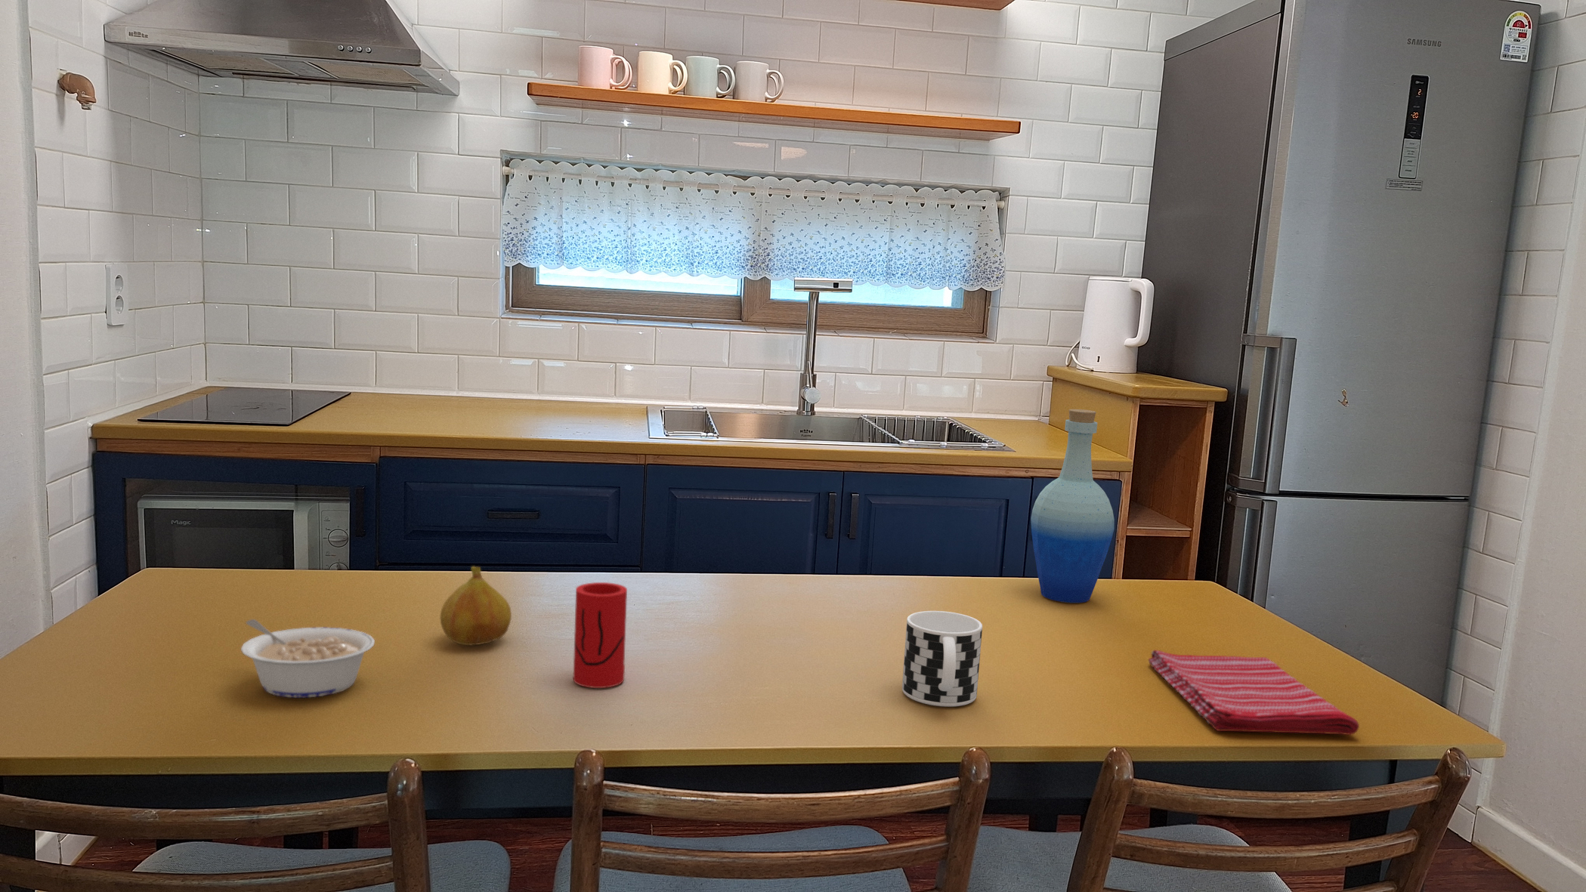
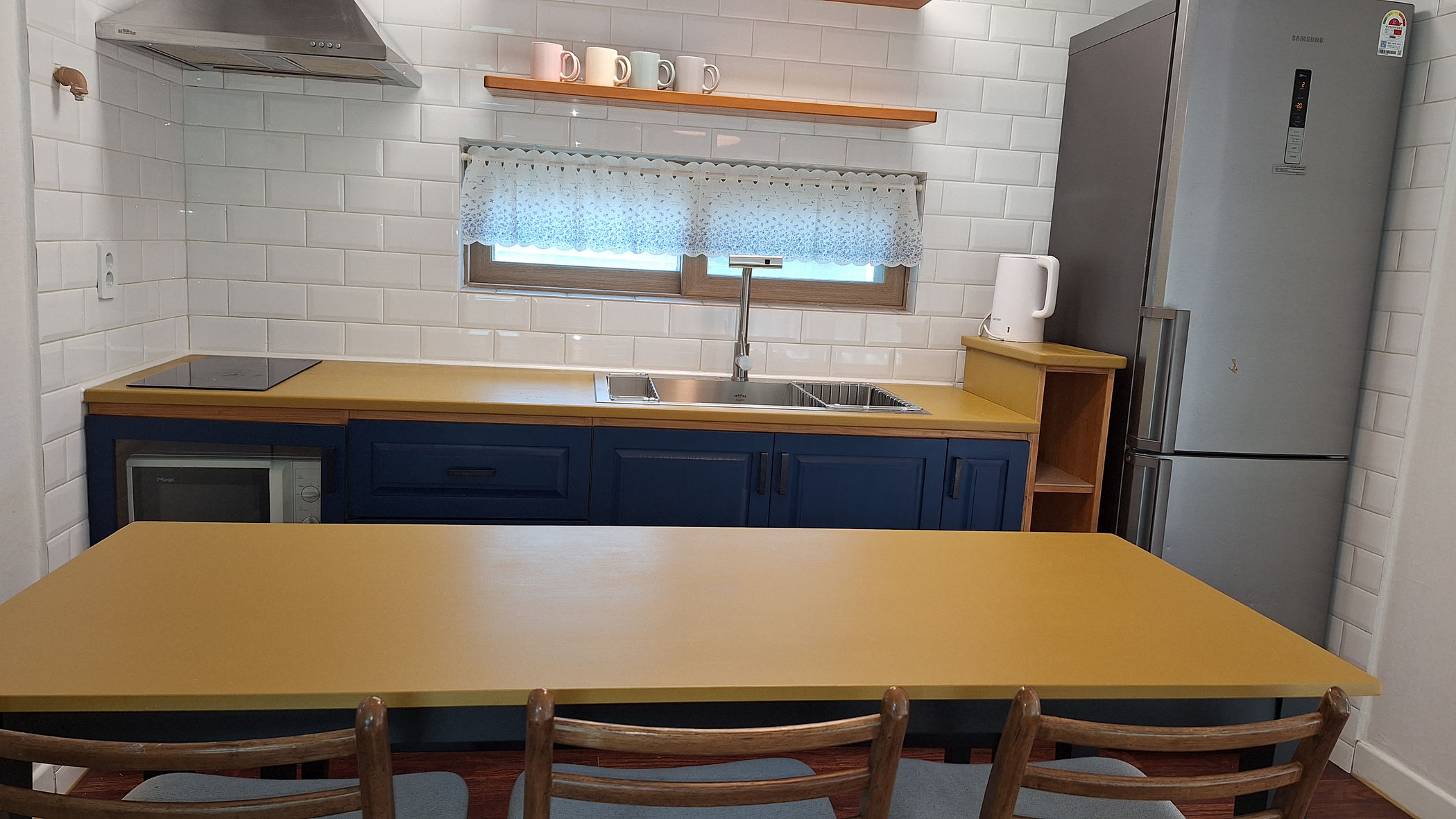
- legume (304, 660)
- cup (600, 634)
- dish towel (1246, 688)
- fruit (475, 602)
- cup (943, 661)
- bottle (1074, 504)
